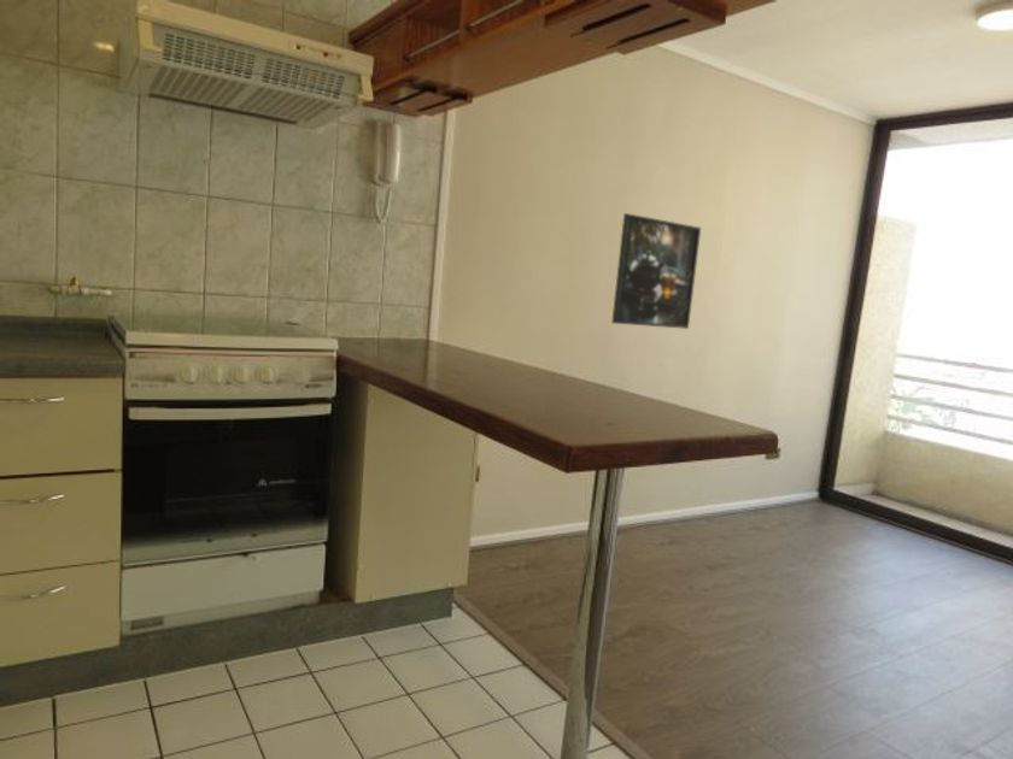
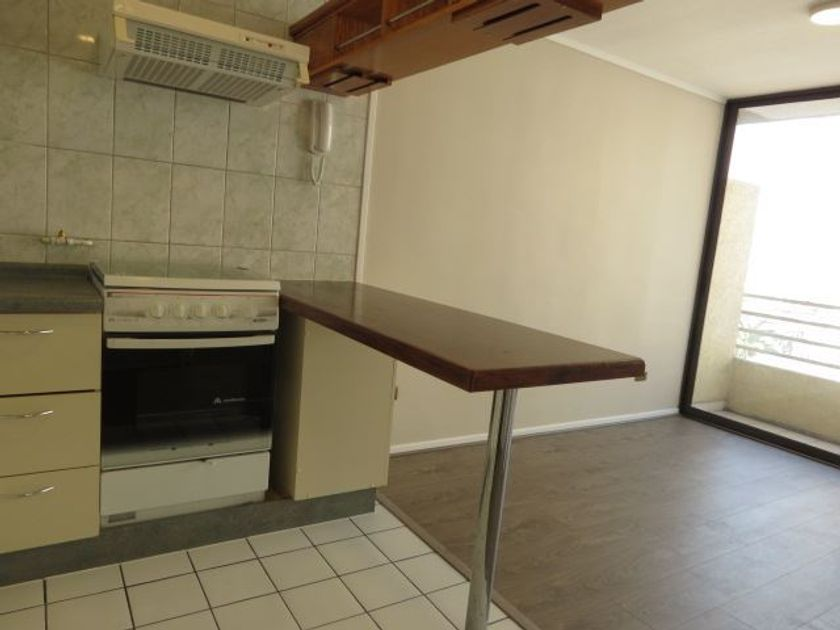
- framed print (657, 273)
